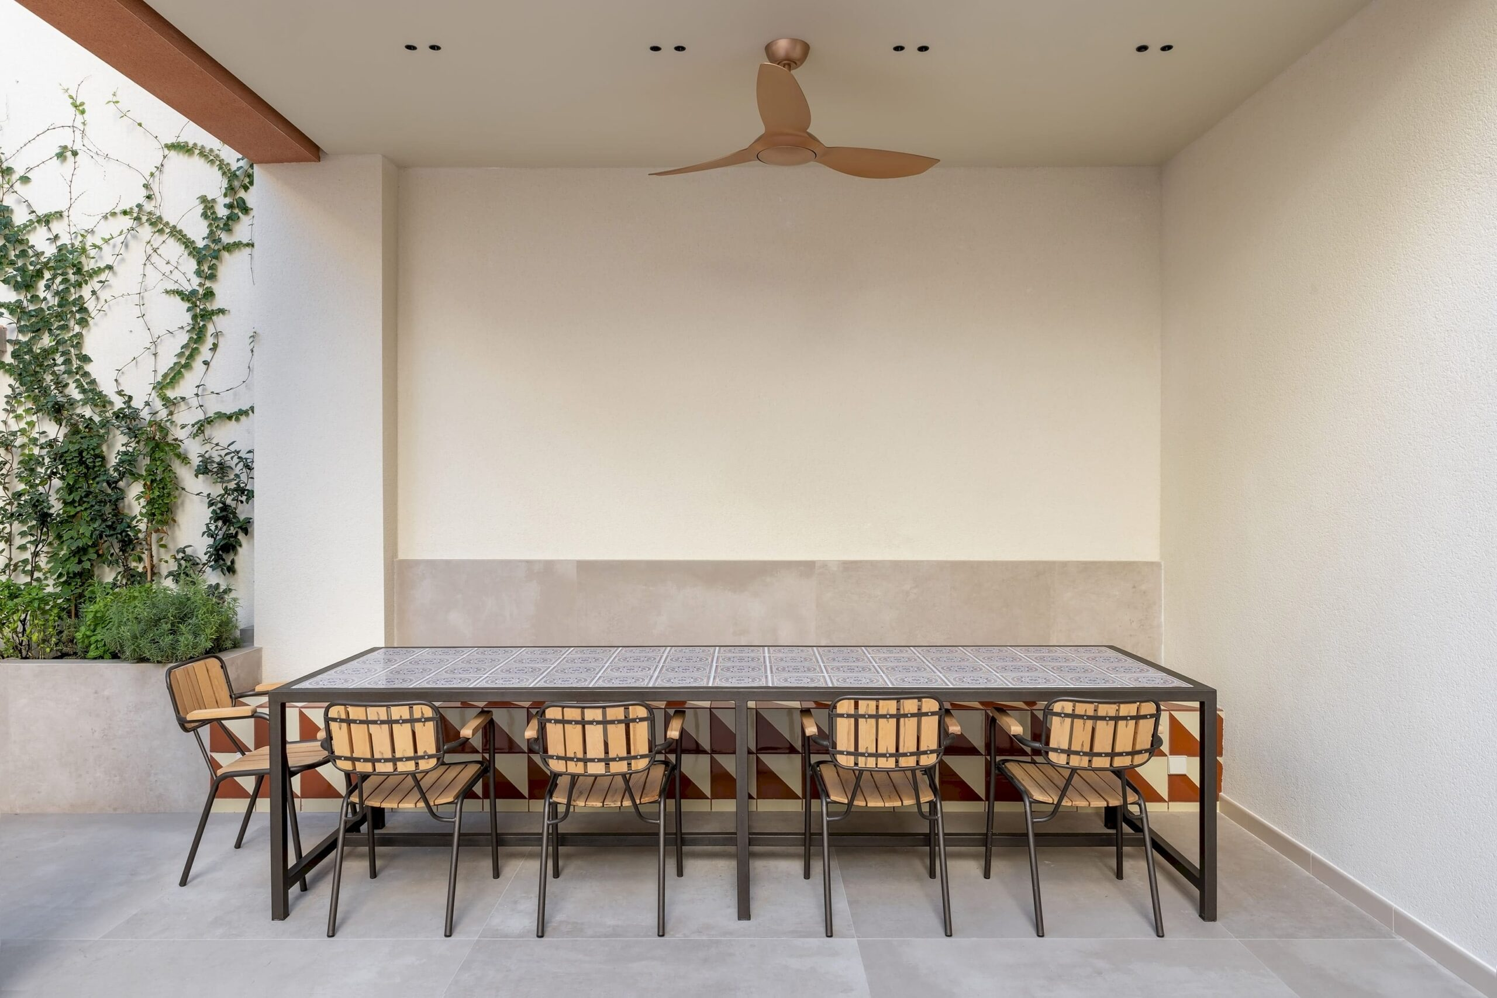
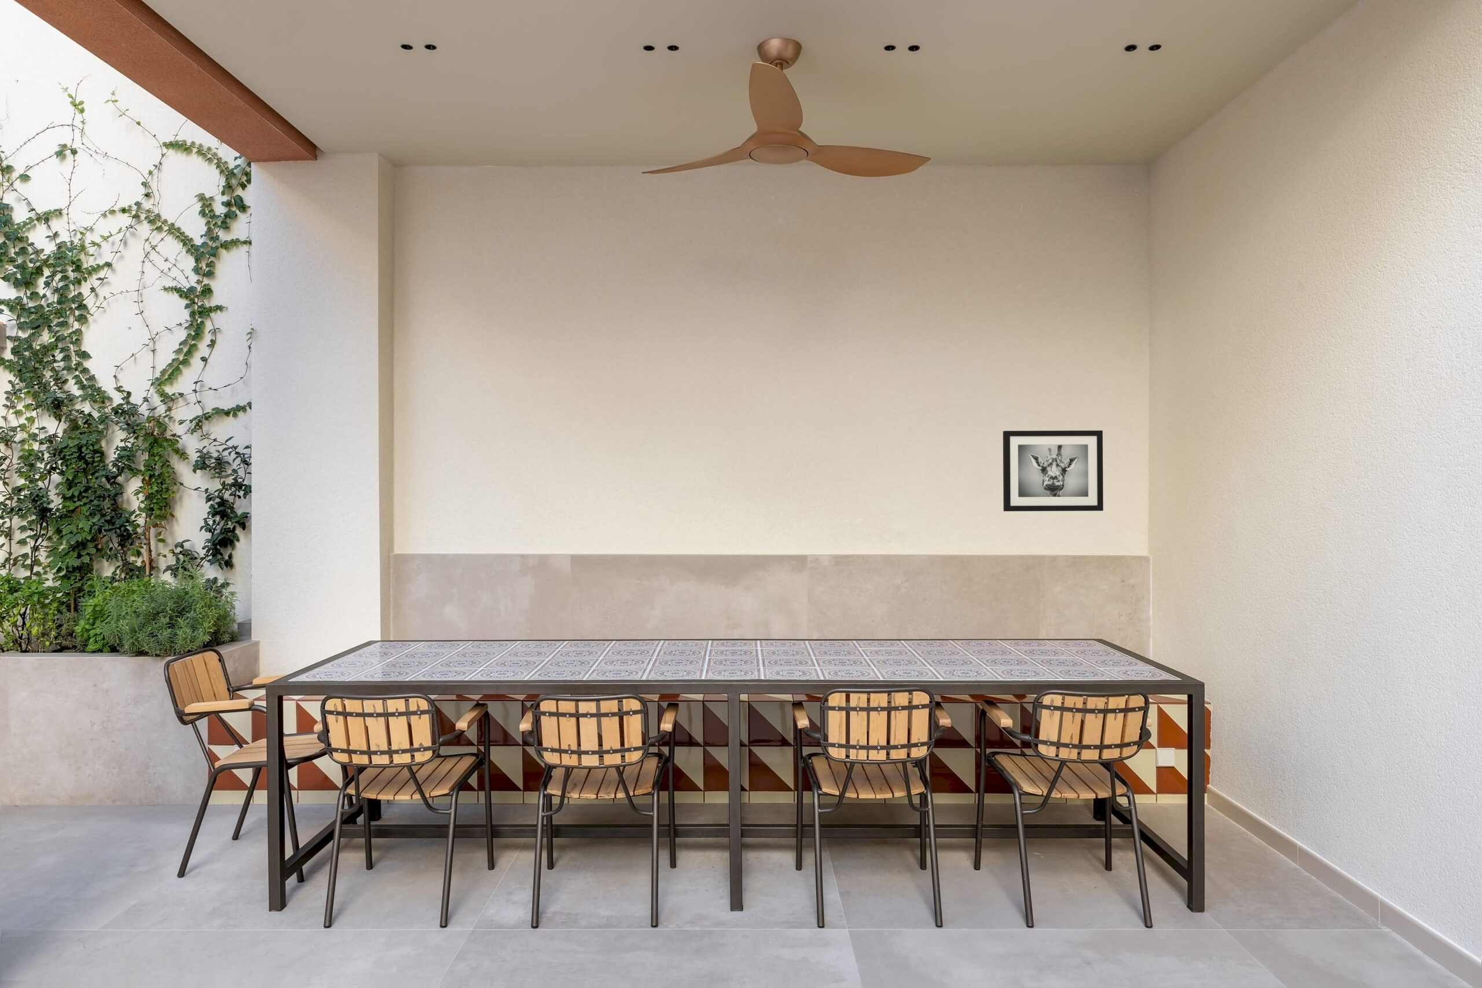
+ wall art (1052, 471)
